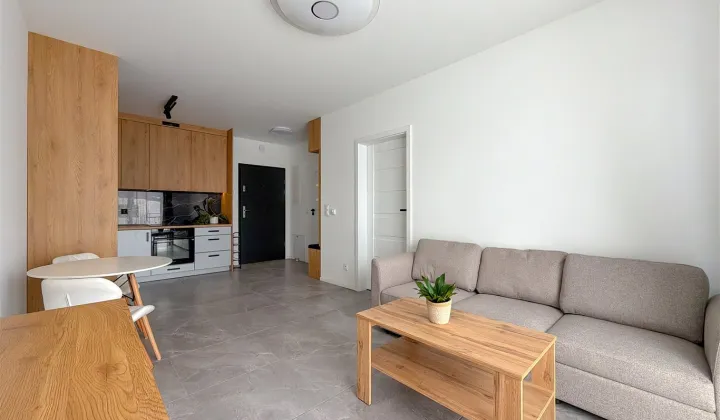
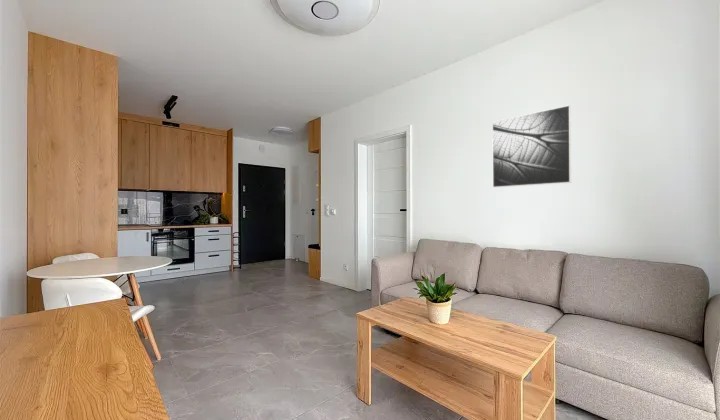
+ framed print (528, 149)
